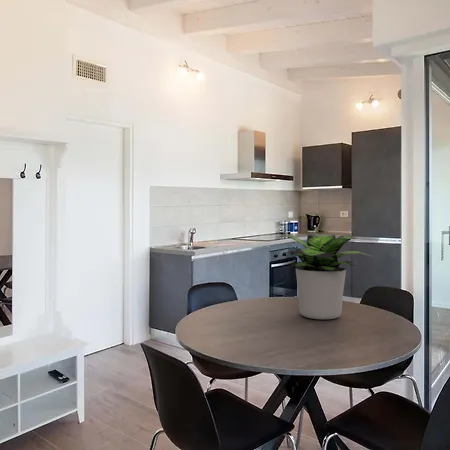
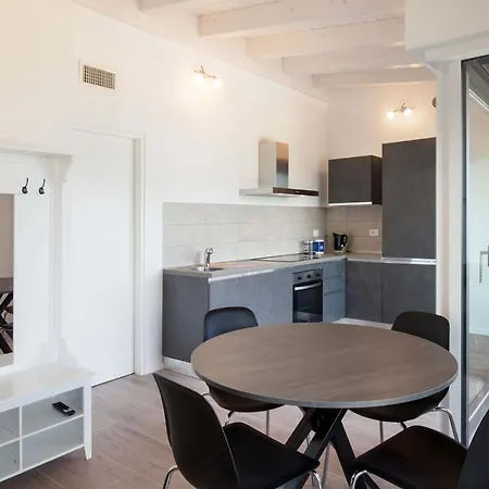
- potted plant (325, 276)
